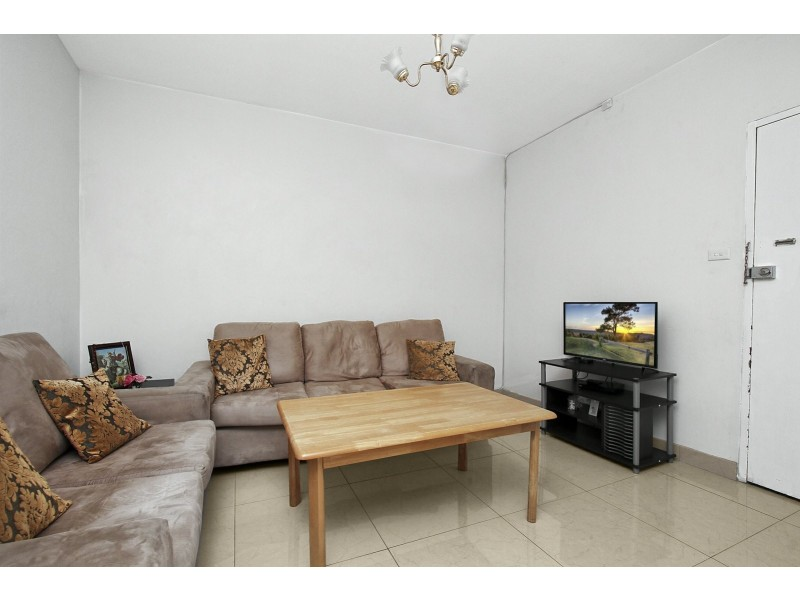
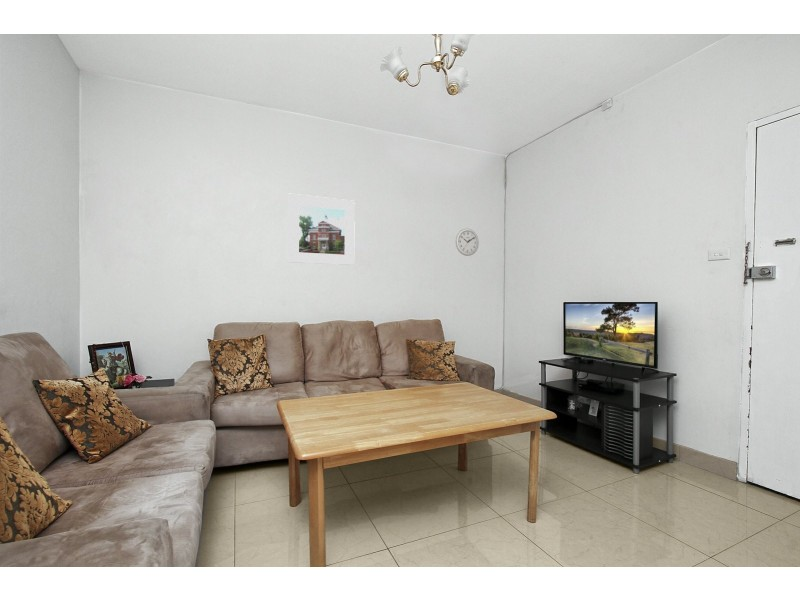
+ wall clock (467, 242)
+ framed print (322, 230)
